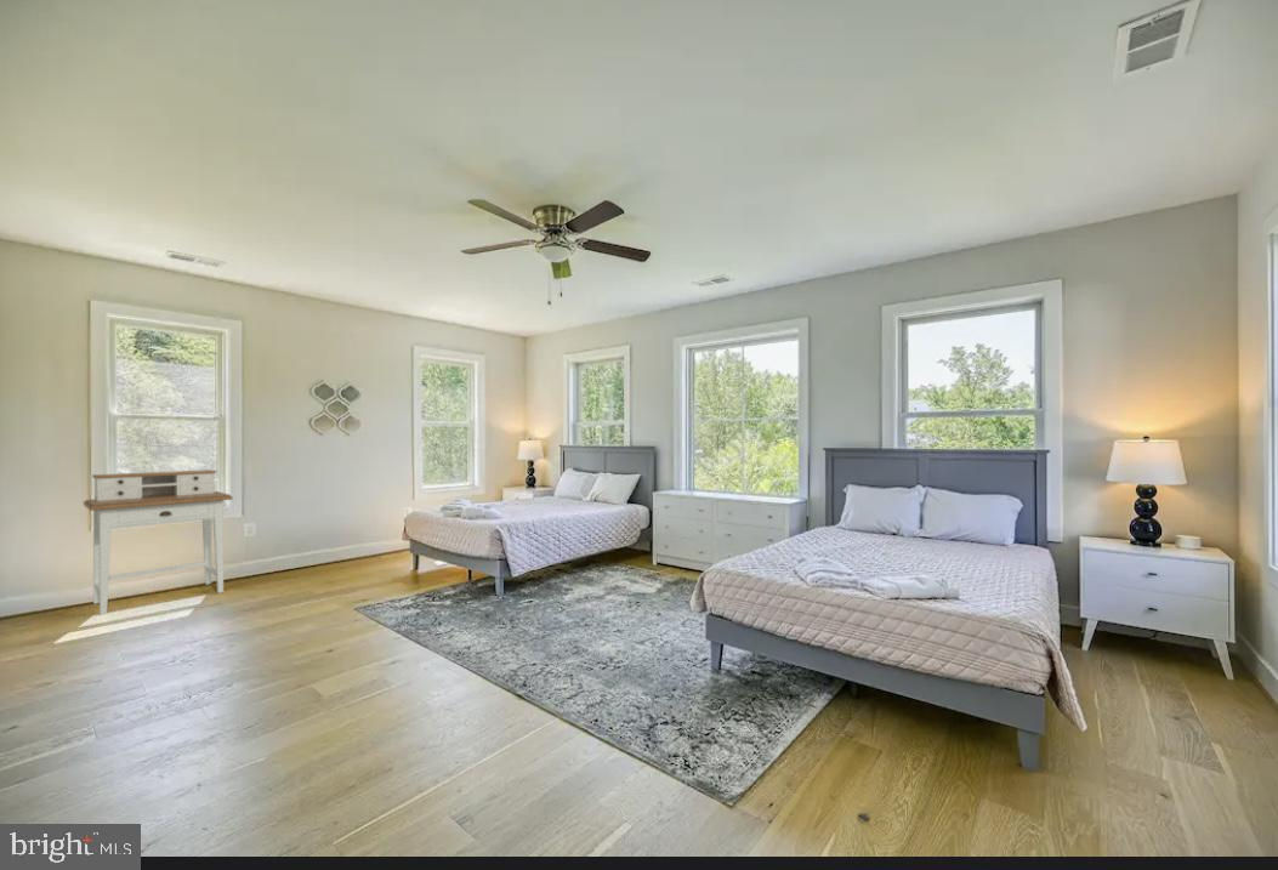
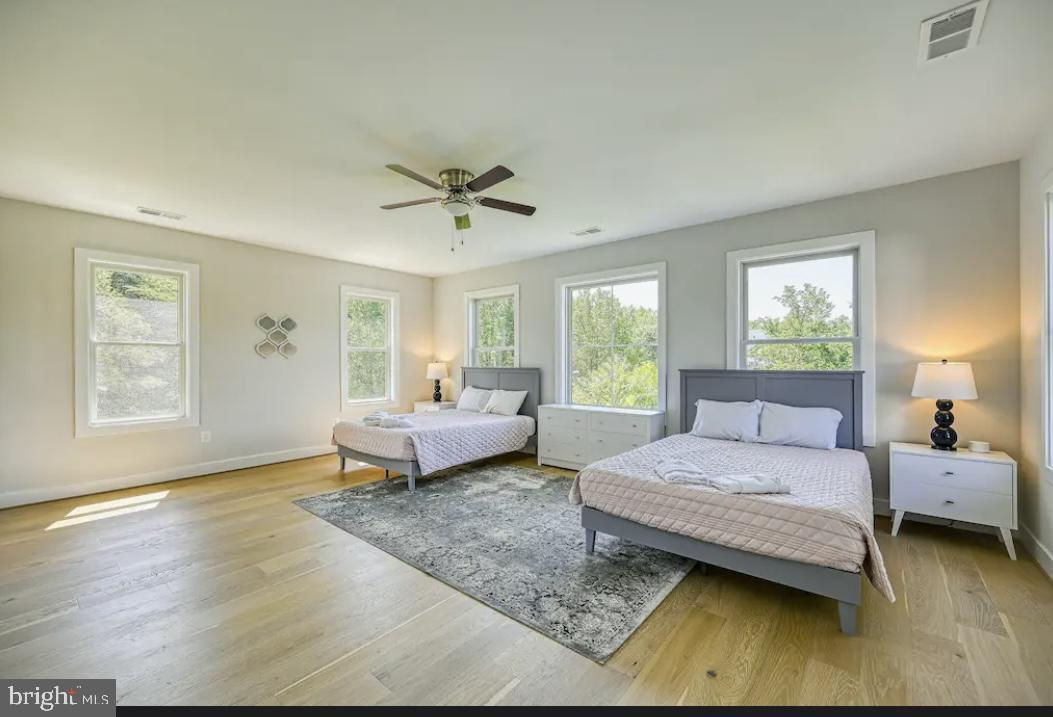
- desk (160, 523)
